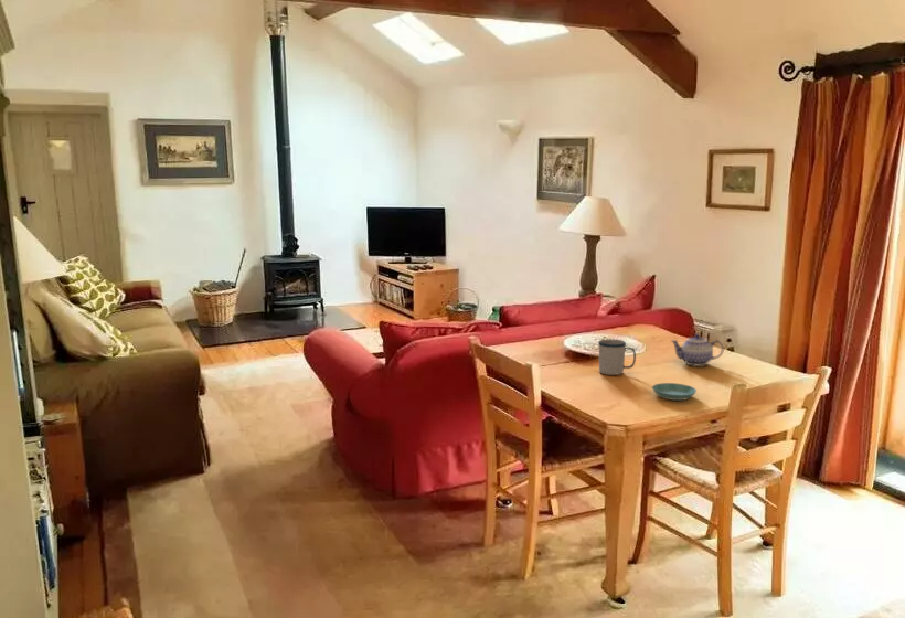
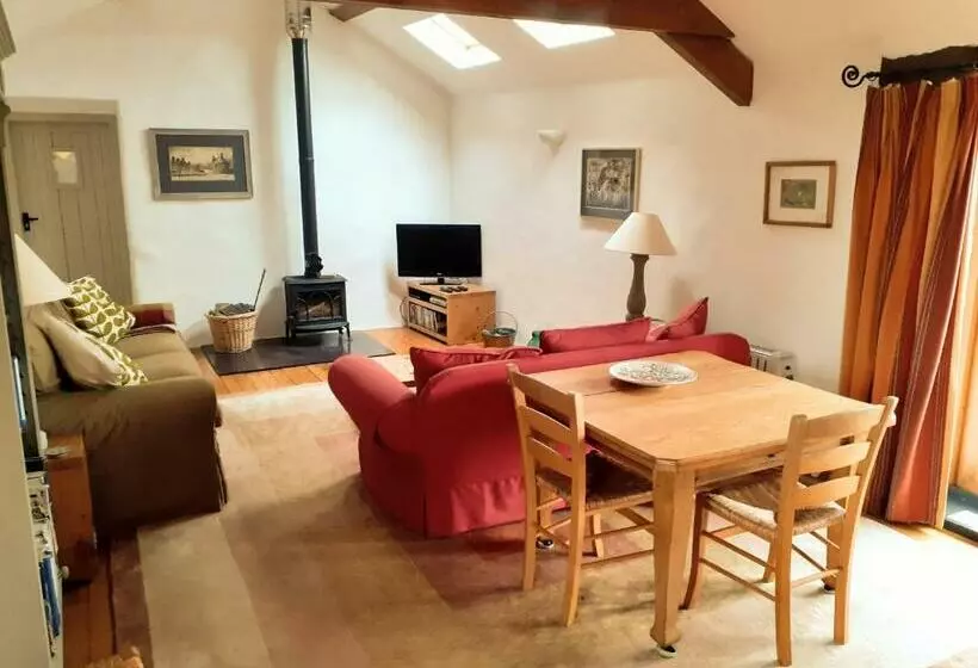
- teapot (696, 349)
- mug (614, 356)
- saucer (673, 392)
